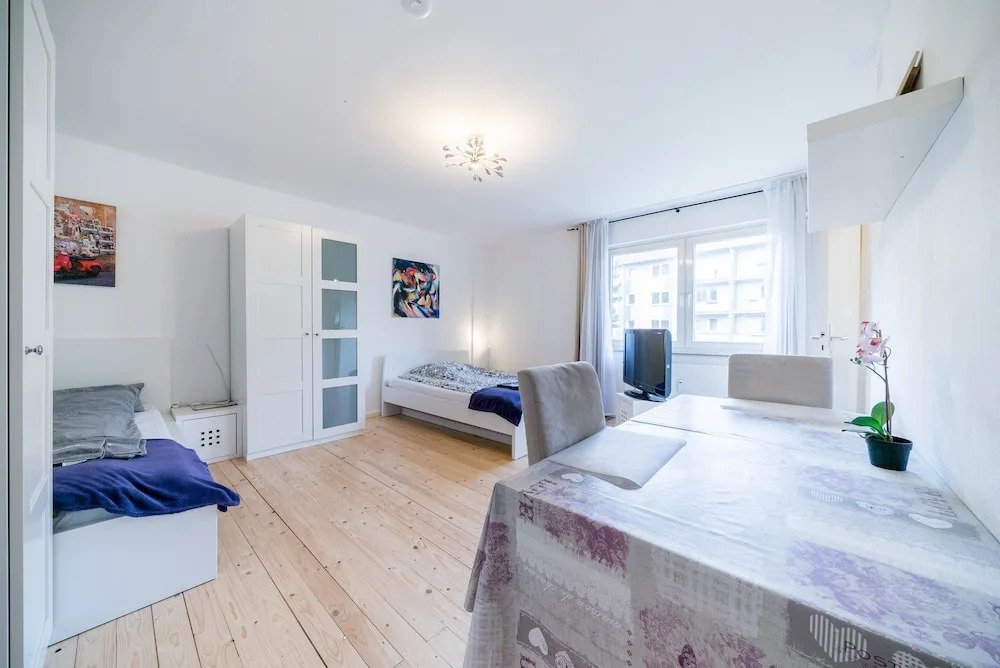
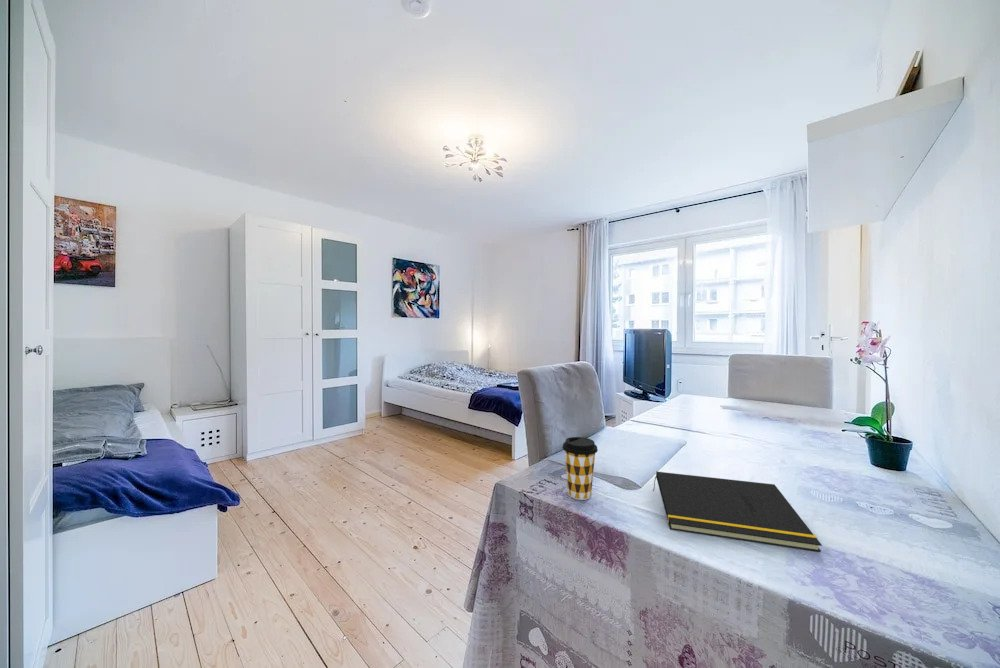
+ notepad (725, 505)
+ coffee cup (579, 467)
